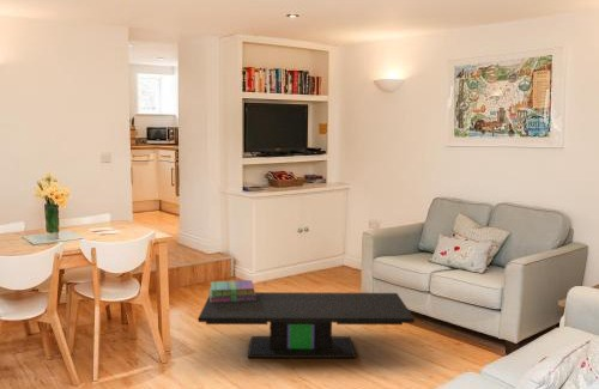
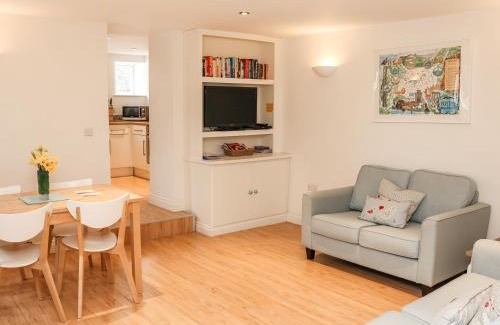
- coffee table (304, 327)
- books (231, 290)
